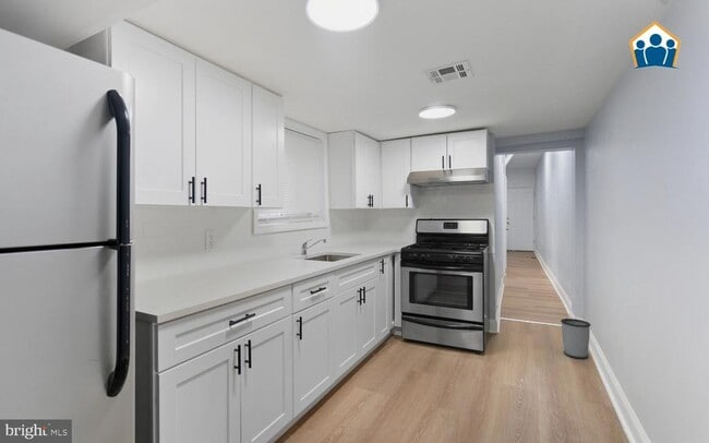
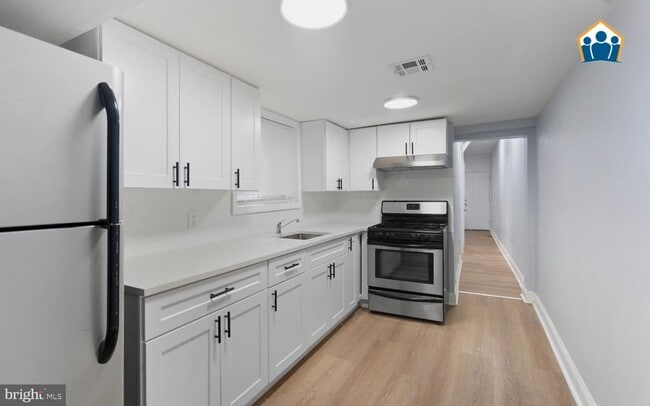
- wastebasket (575, 337)
